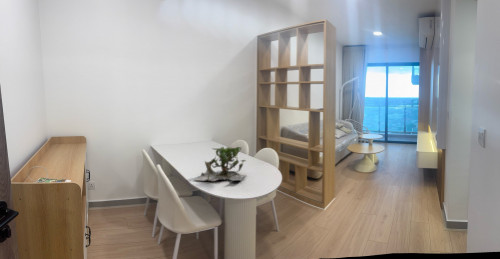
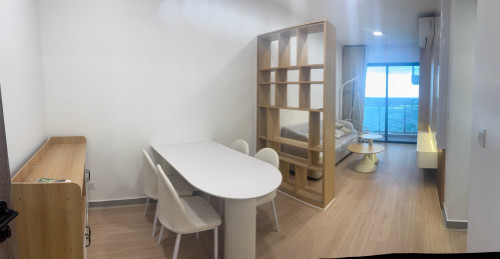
- plant (223, 161)
